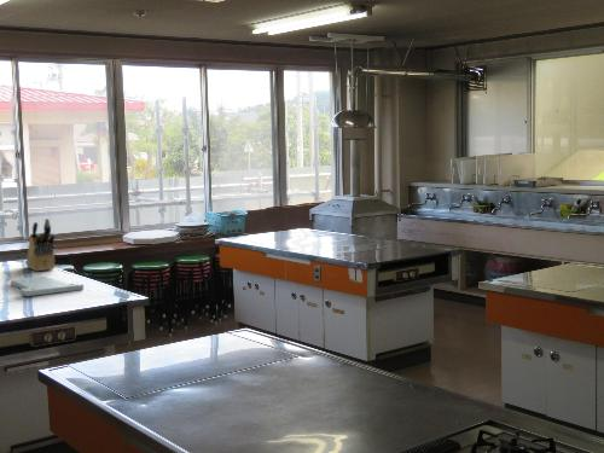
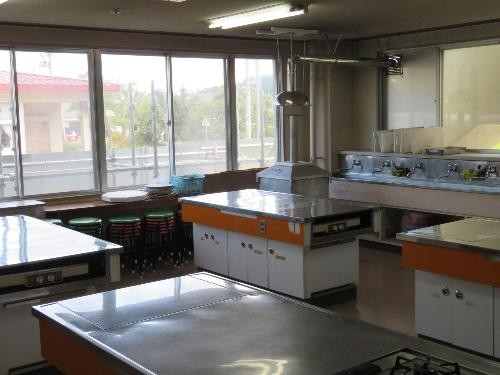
- cutting board (41, 285)
- knife block (40, 243)
